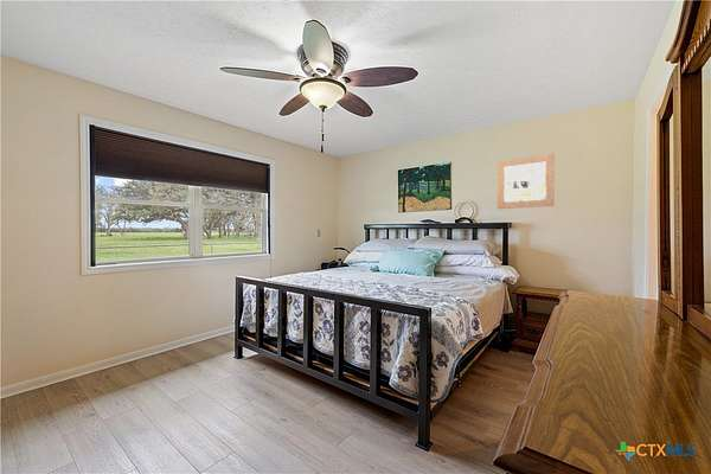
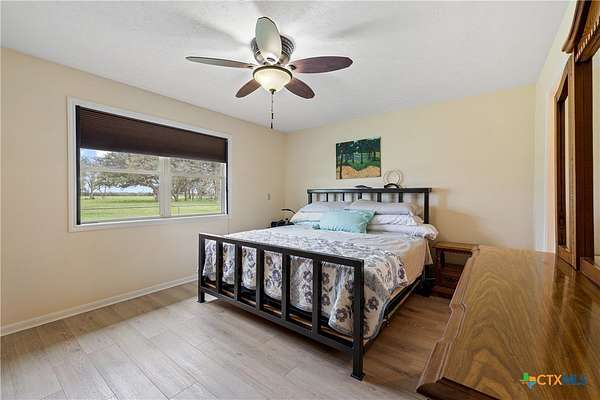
- wall art (524, 182)
